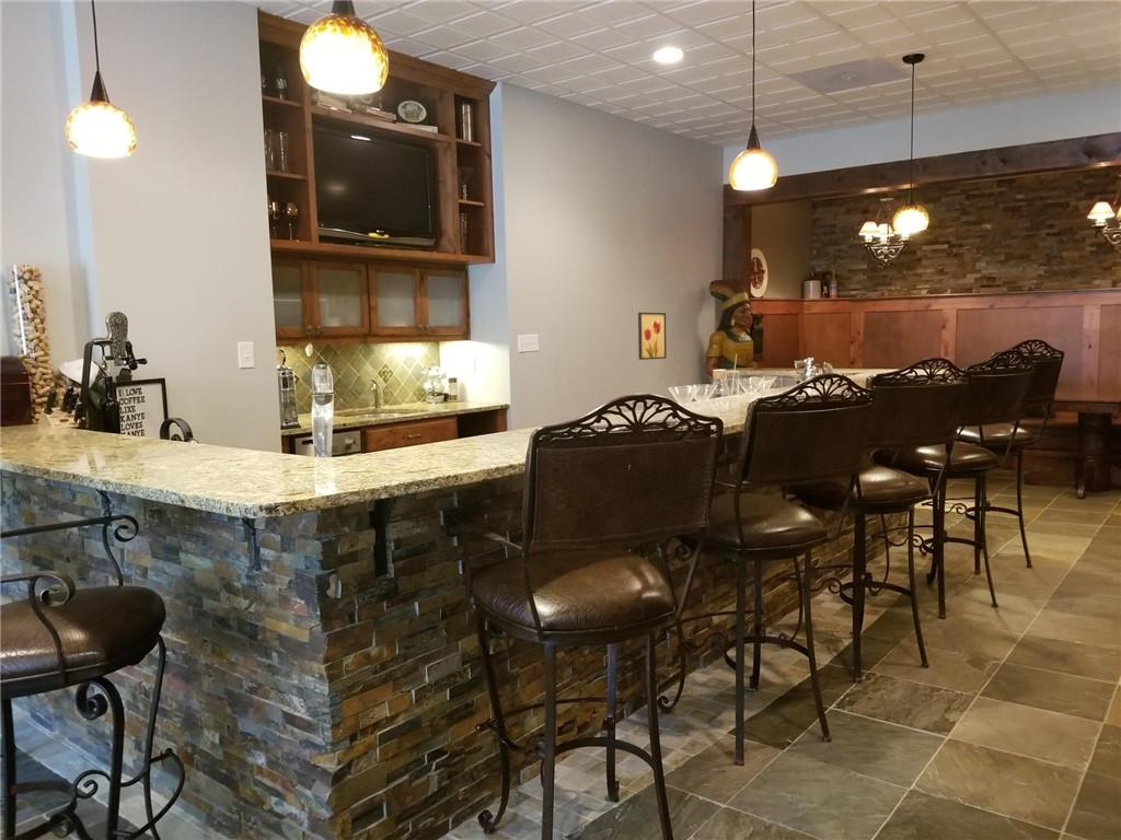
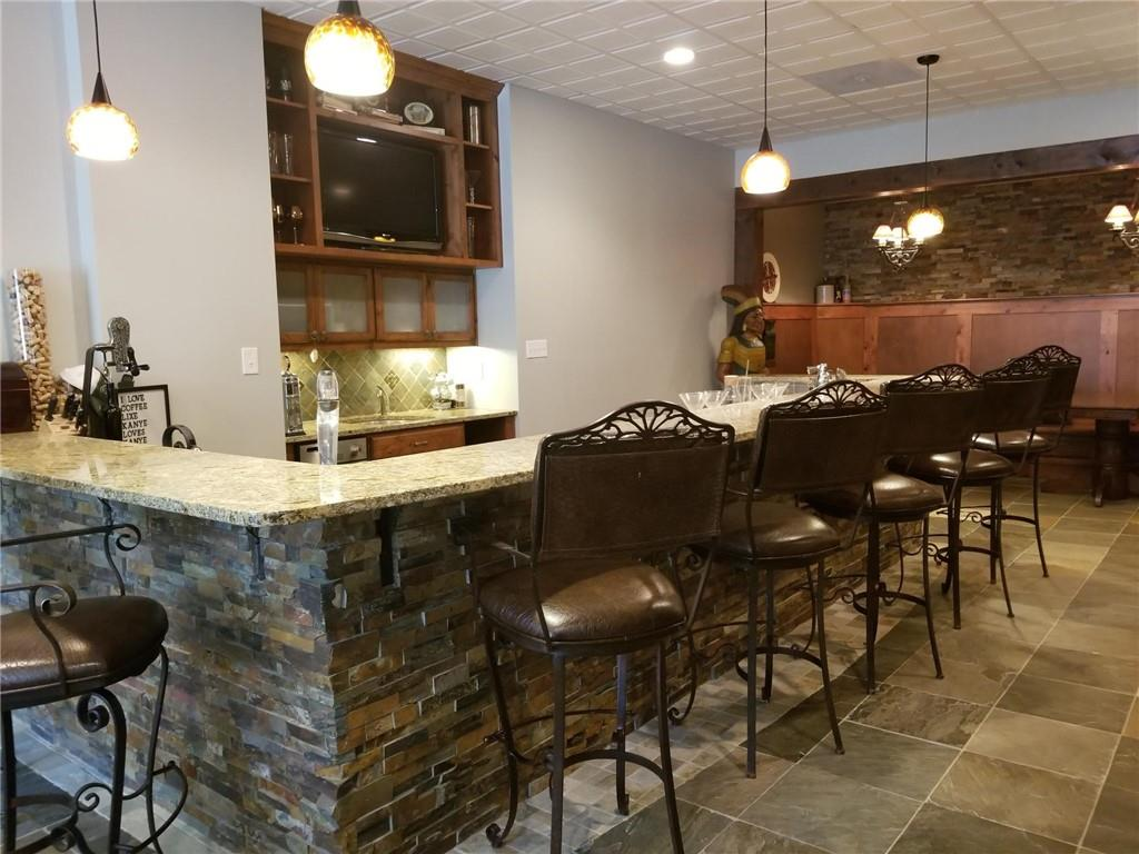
- wall art (651, 336)
